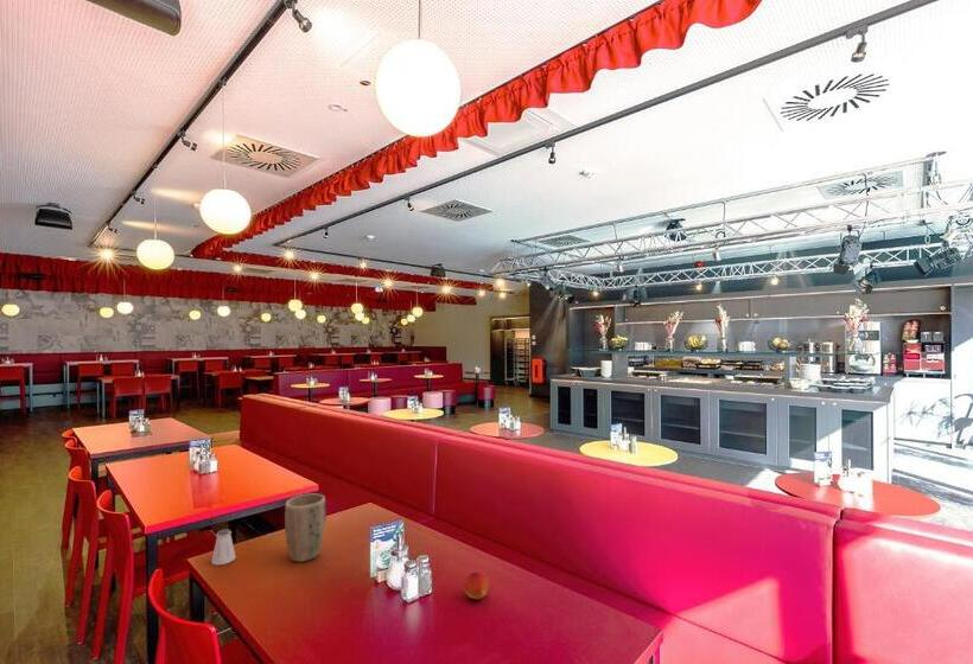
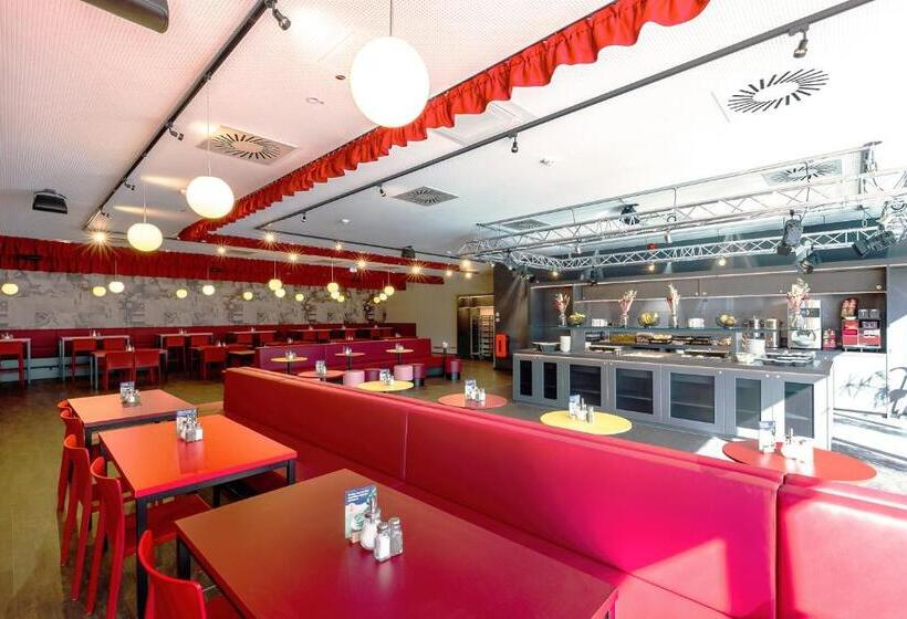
- saltshaker (223, 545)
- plant pot (305, 526)
- peach (476, 583)
